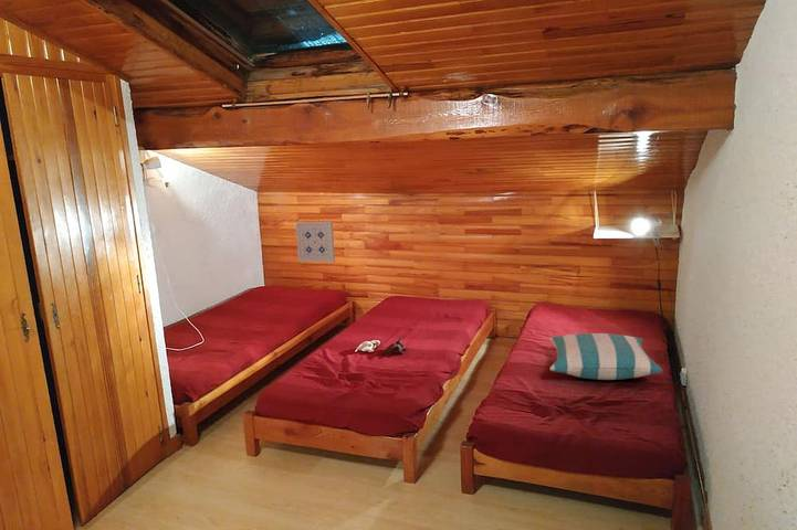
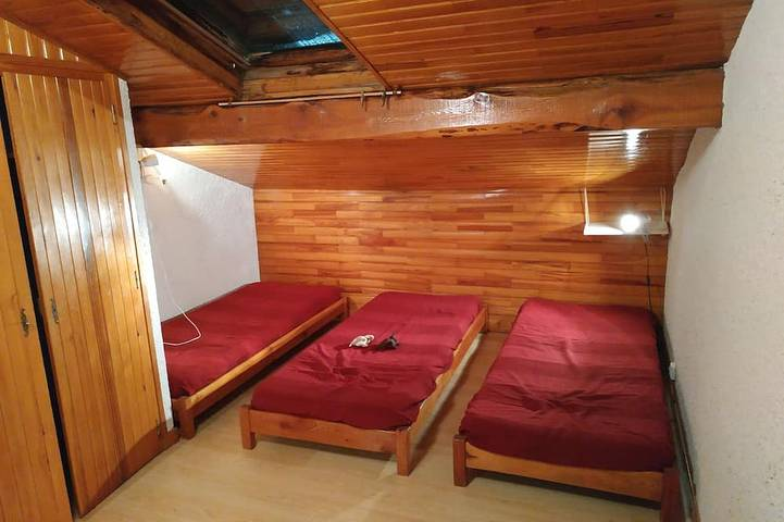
- wall art (315, 242)
- pillow (599, 354)
